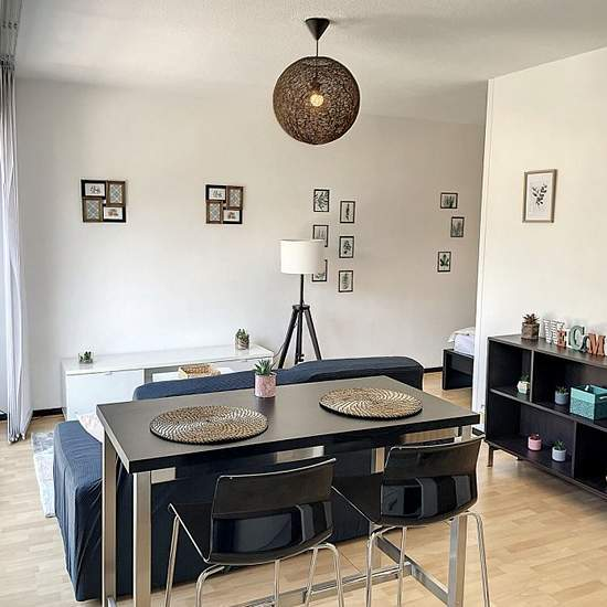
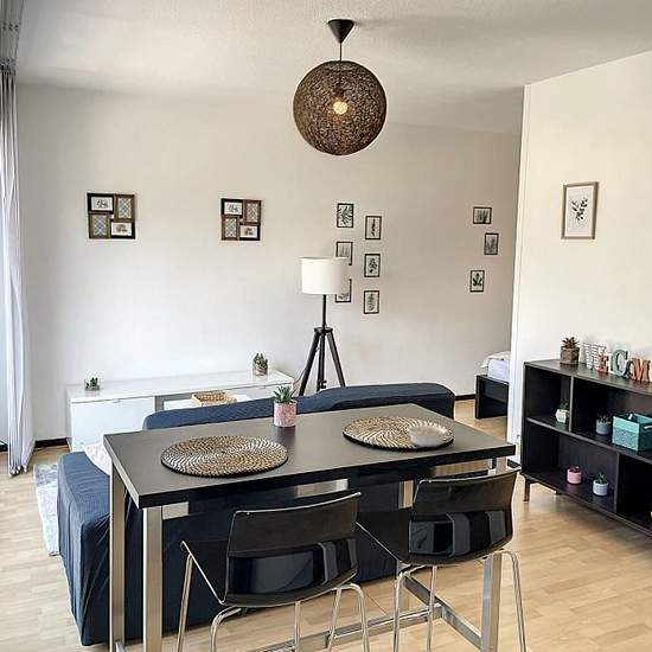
+ legume (424, 435)
